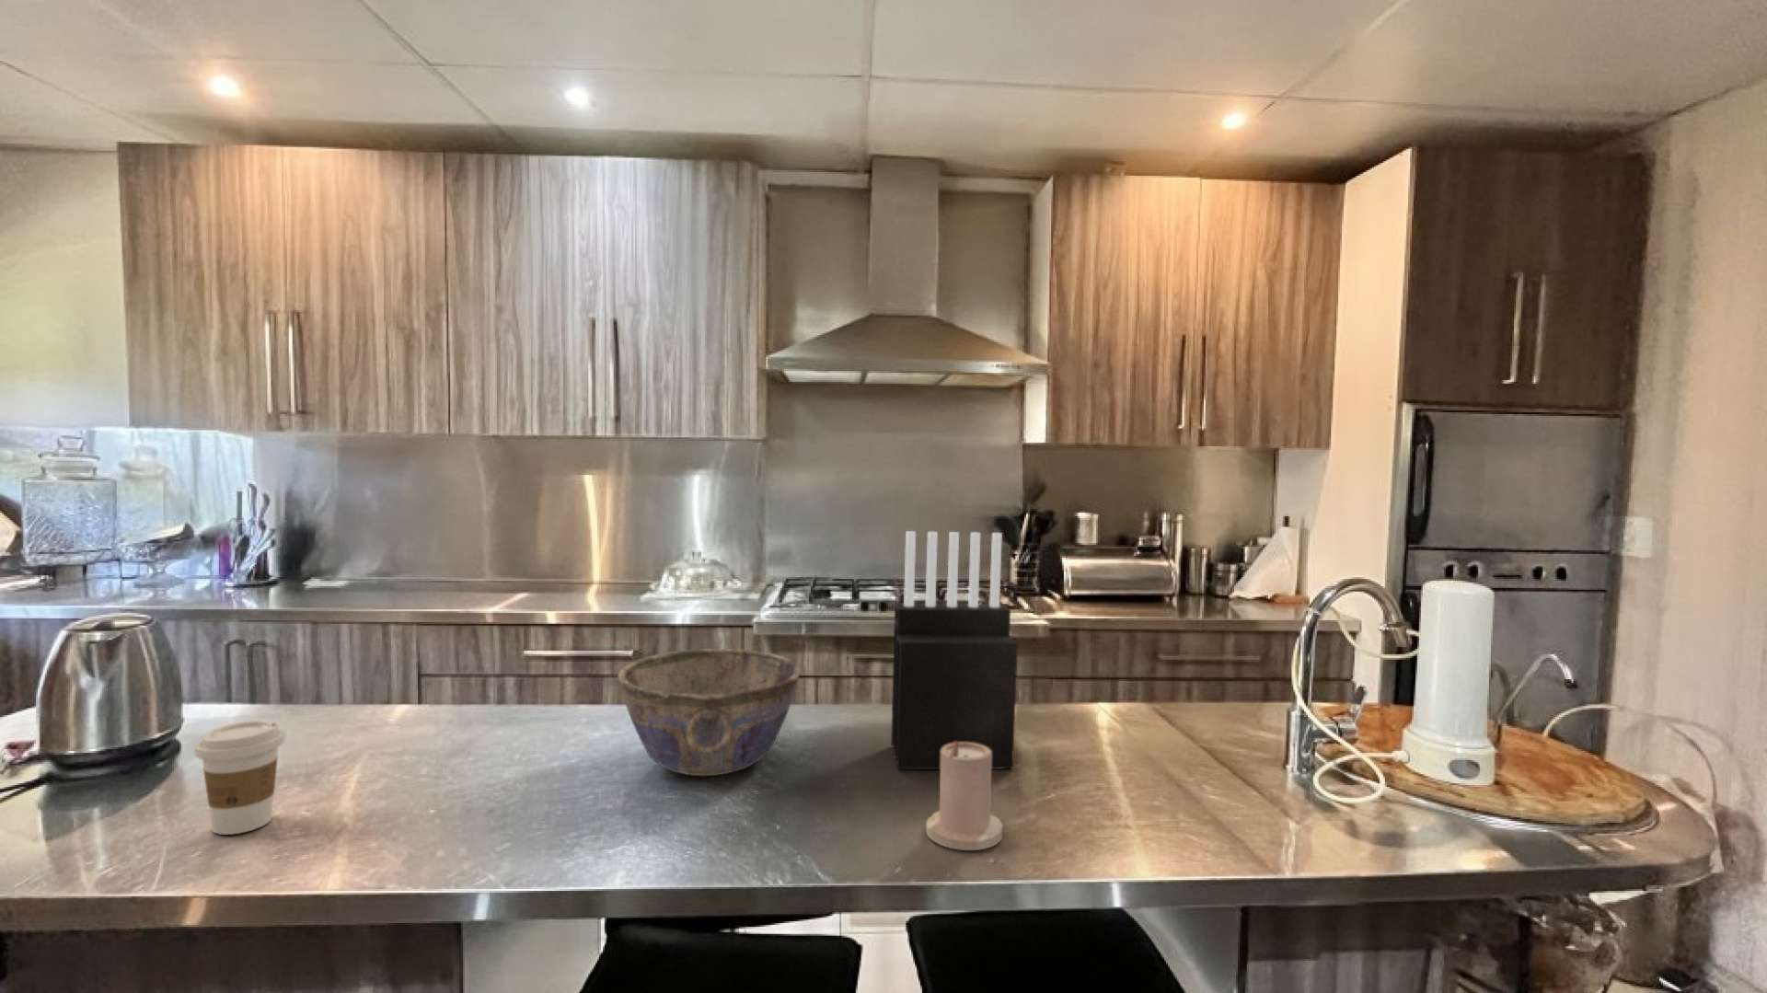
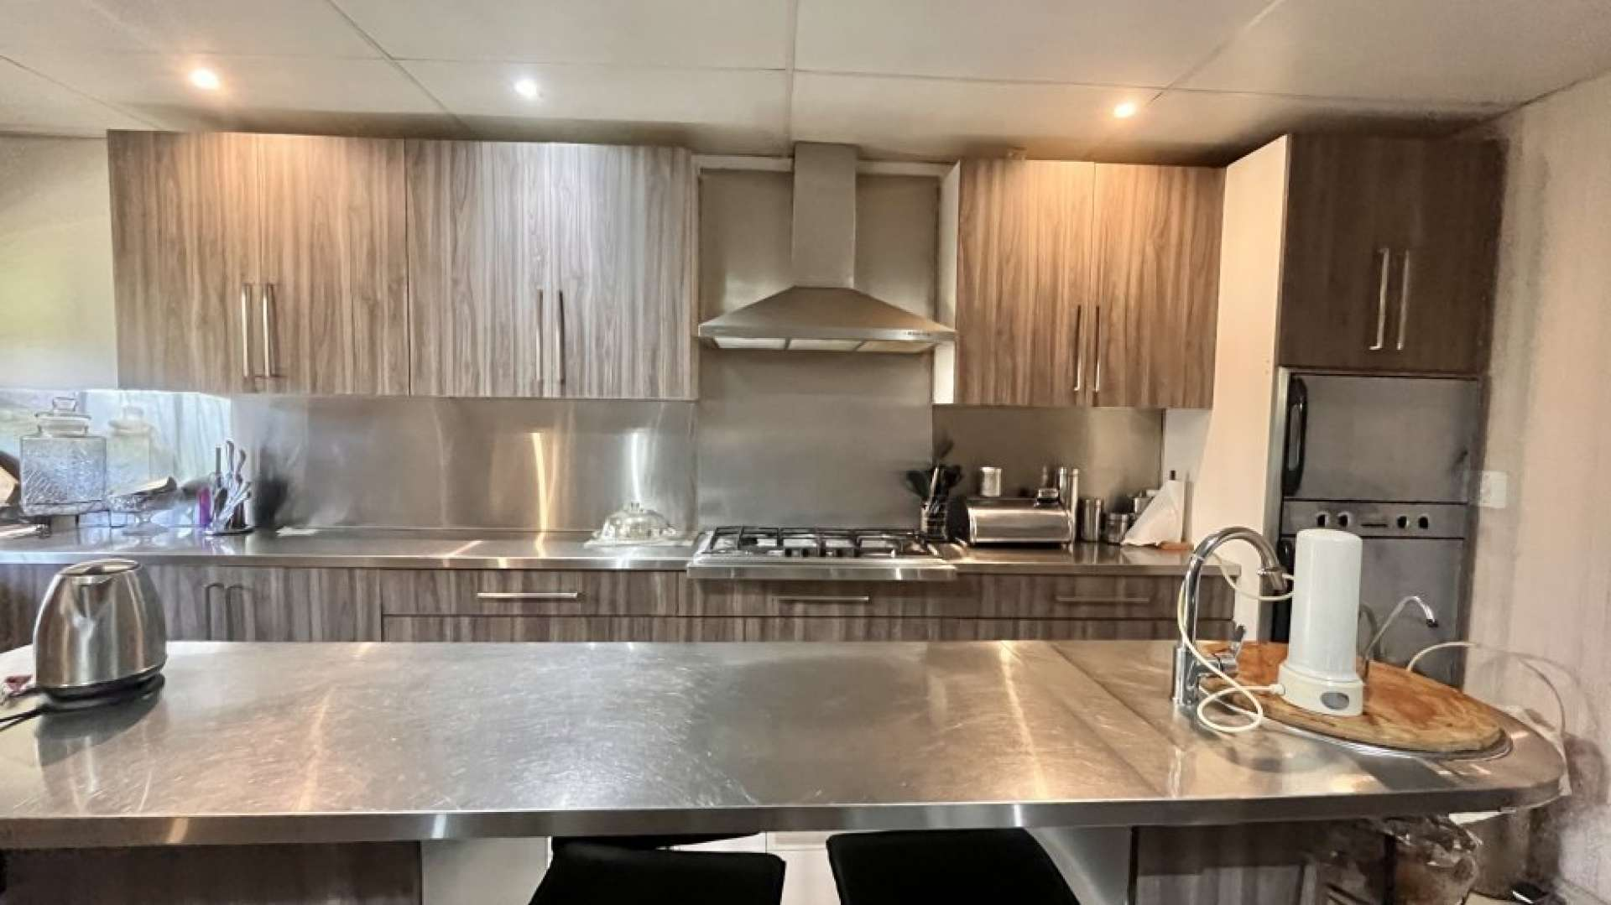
- coffee cup (242, 776)
- bowl (710, 716)
- candle (965, 785)
- knife block (954, 648)
